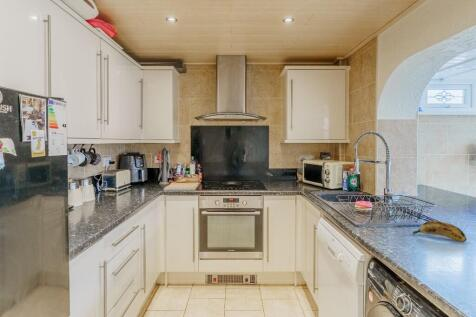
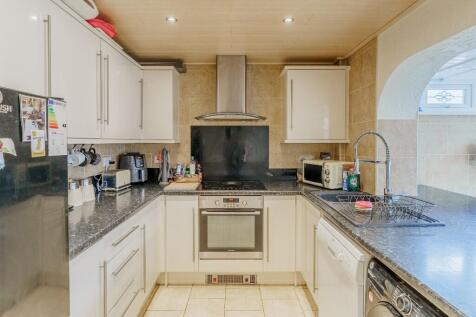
- banana (438, 229)
